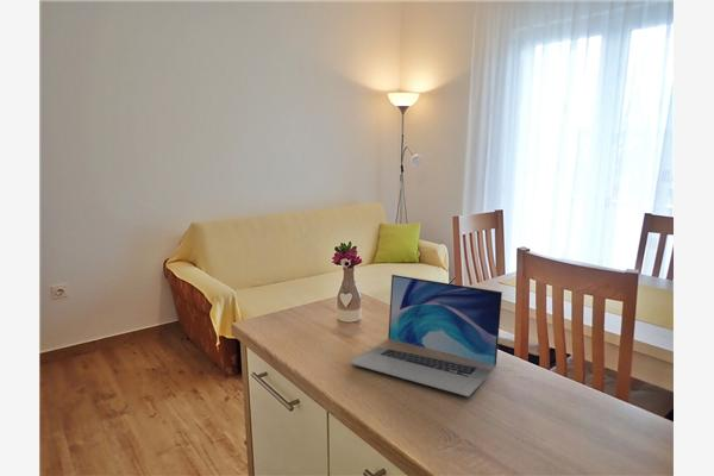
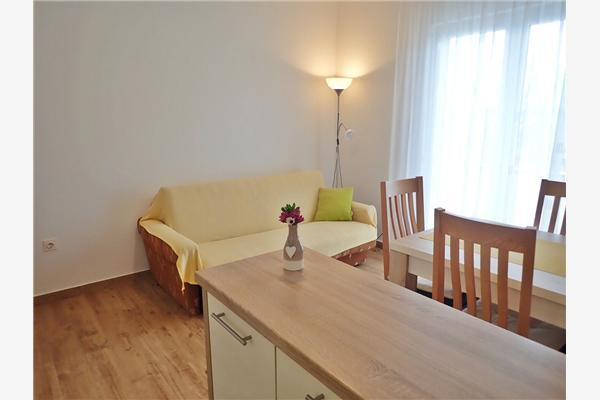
- laptop (425, 327)
